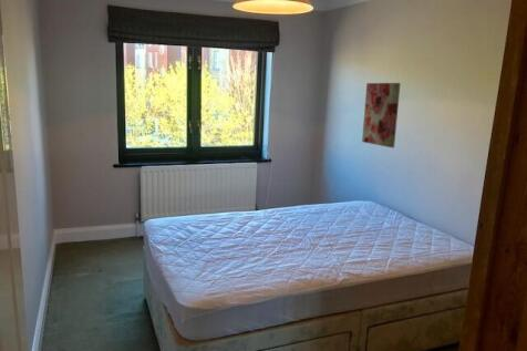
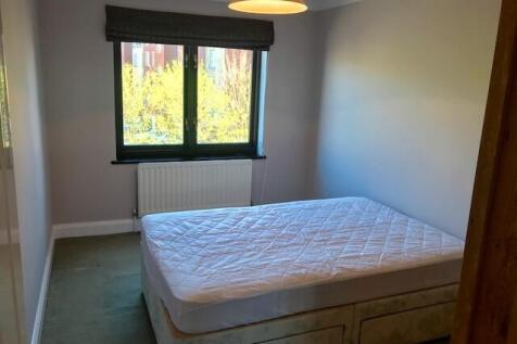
- wall art (380, 114)
